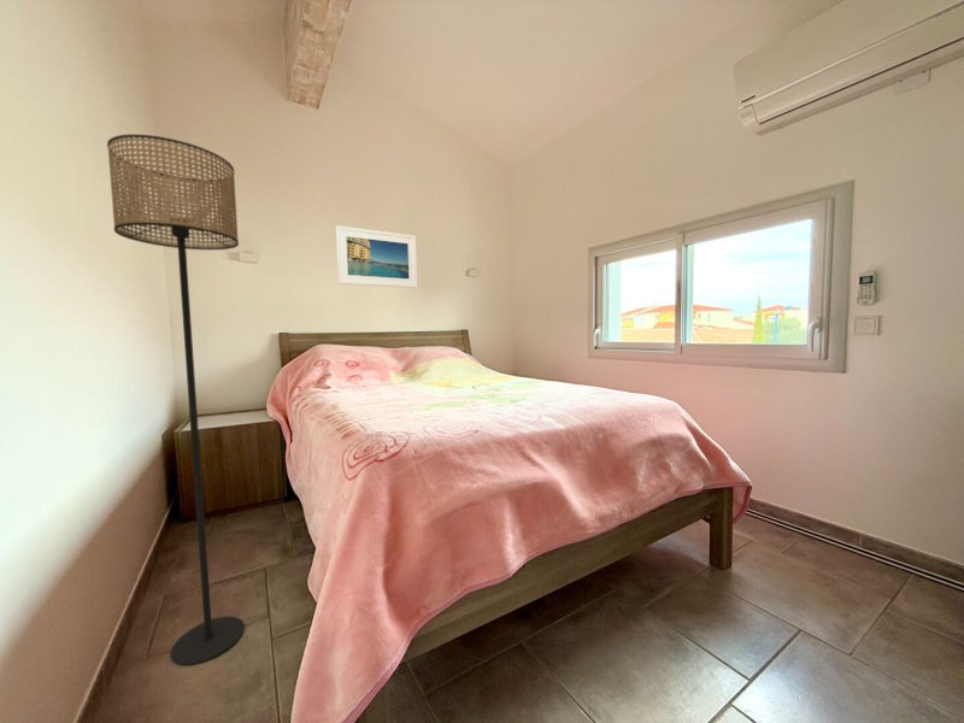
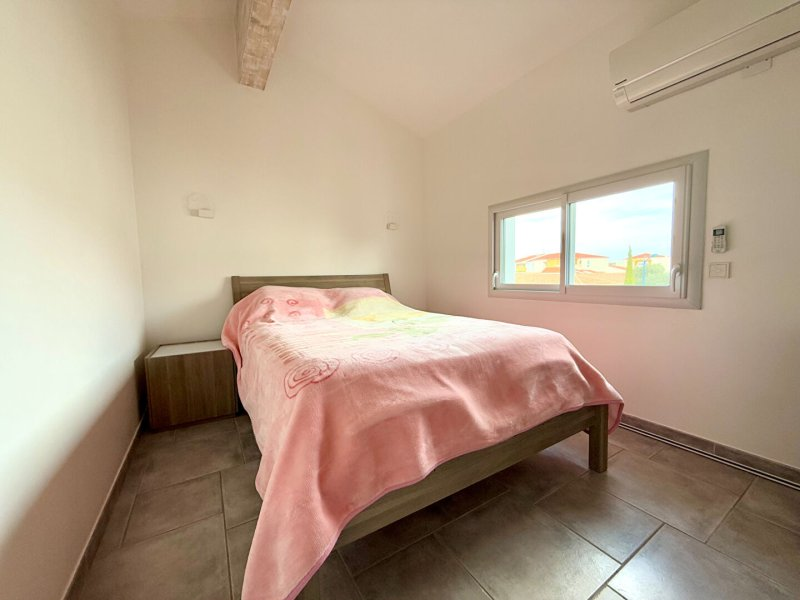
- floor lamp (193, 410)
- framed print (378, 258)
